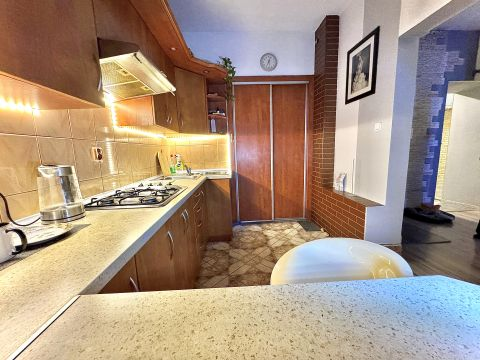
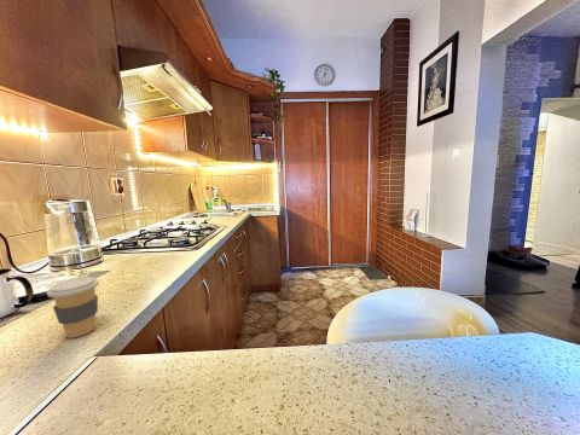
+ coffee cup (77, 307)
